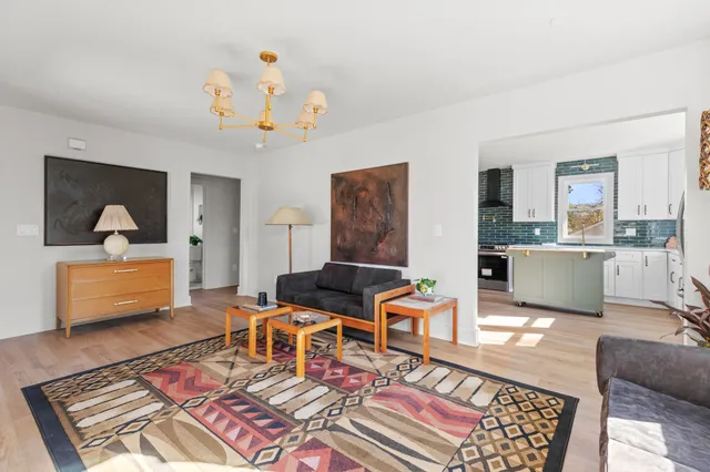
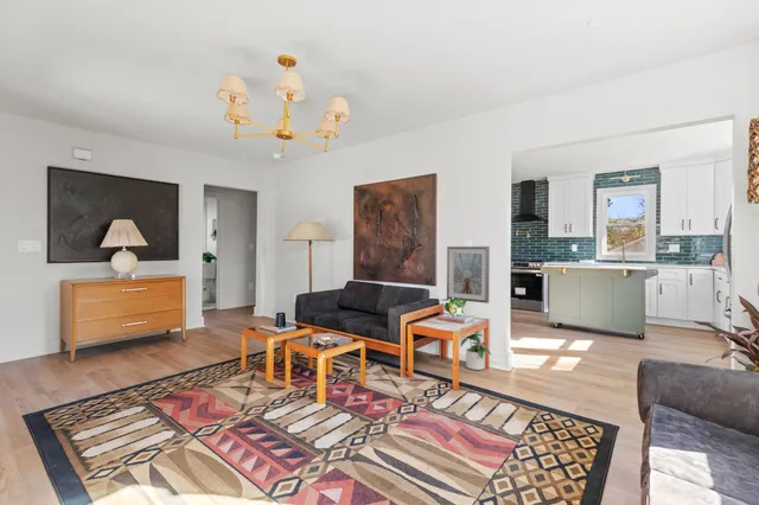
+ picture frame (467, 273)
+ potted plant (472, 349)
